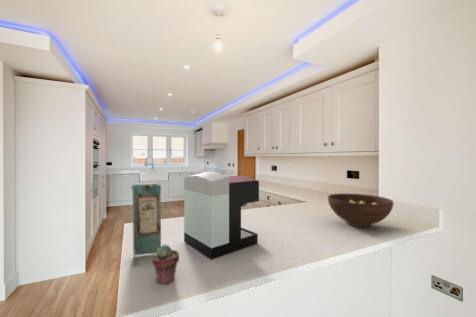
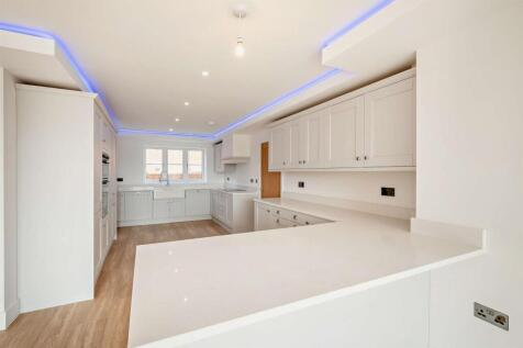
- fruit bowl (358, 211)
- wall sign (146, 221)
- coffee maker (227, 205)
- potted succulent (165, 262)
